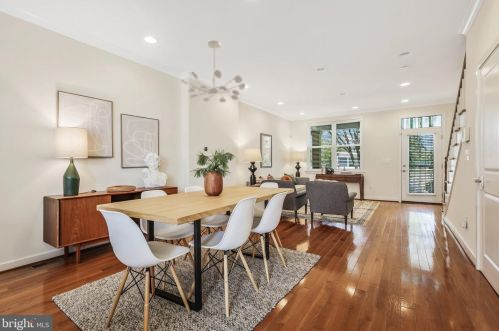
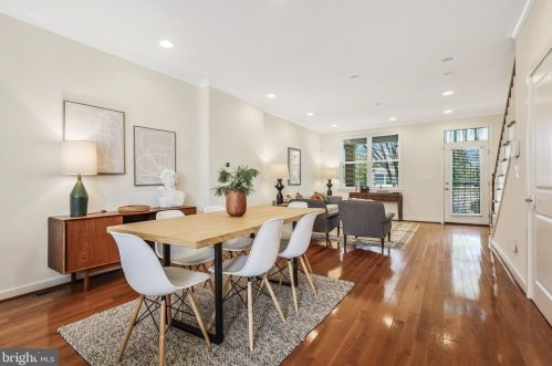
- chandelier (214, 69)
